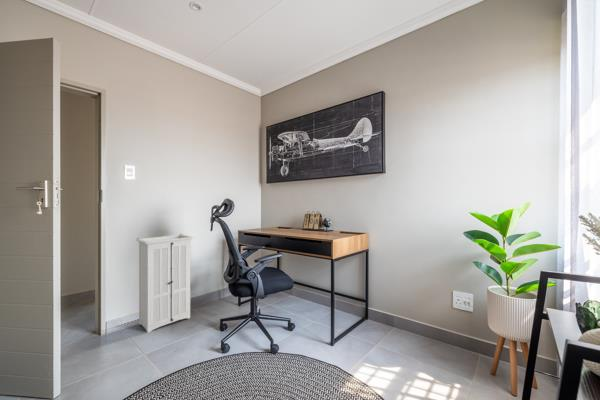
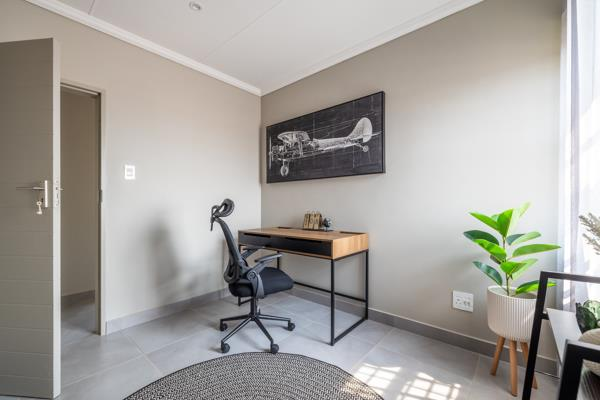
- storage cabinet (165, 279)
